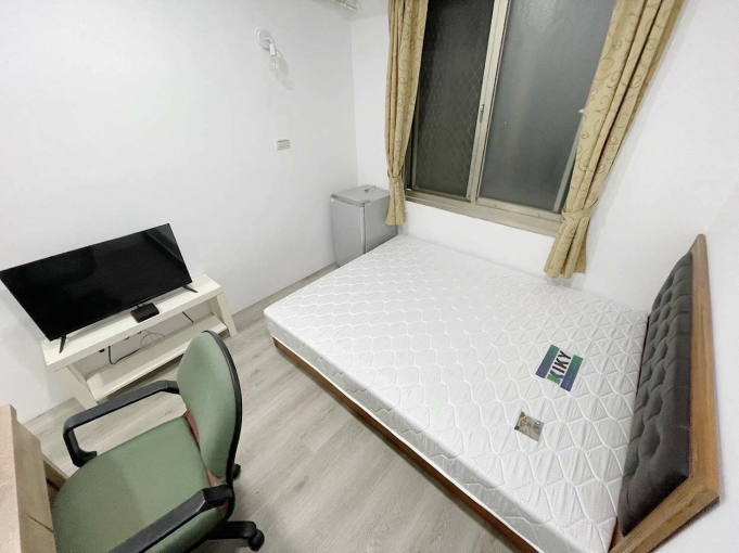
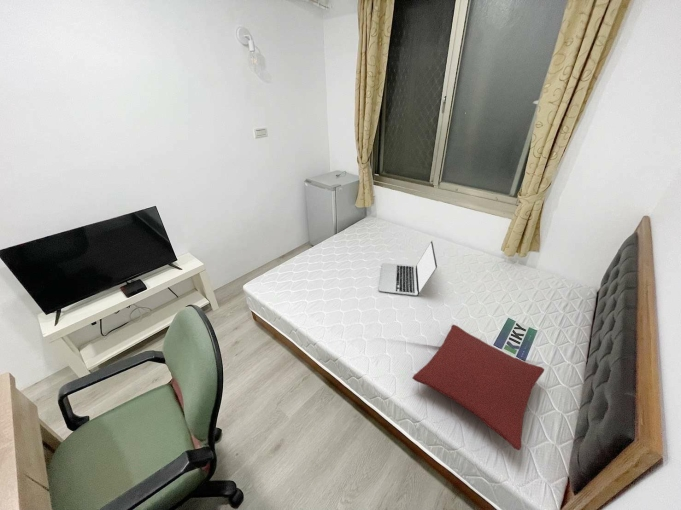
+ pillow (478, 374)
+ laptop (406, 265)
